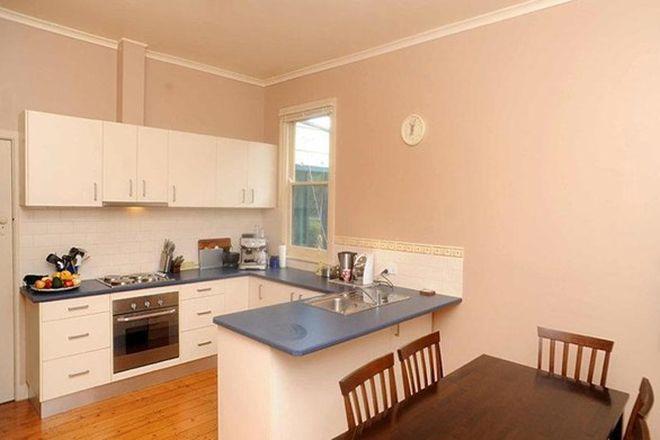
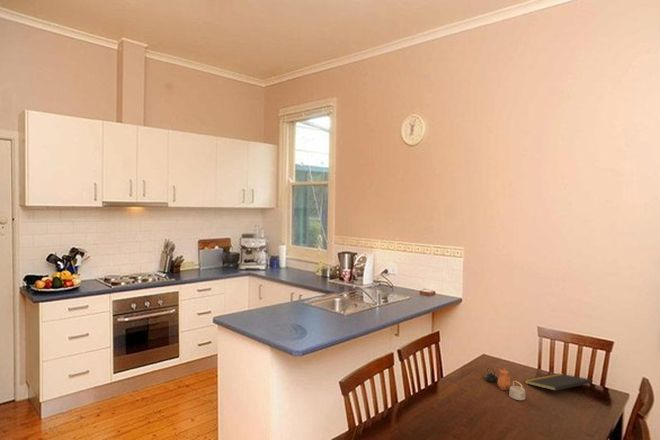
+ teapot (504, 378)
+ notepad (557, 381)
